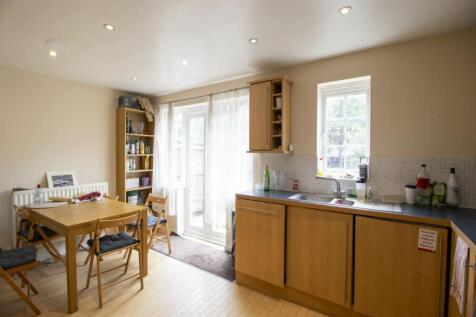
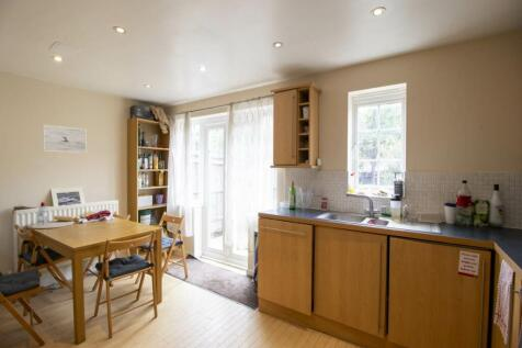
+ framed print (65, 139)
